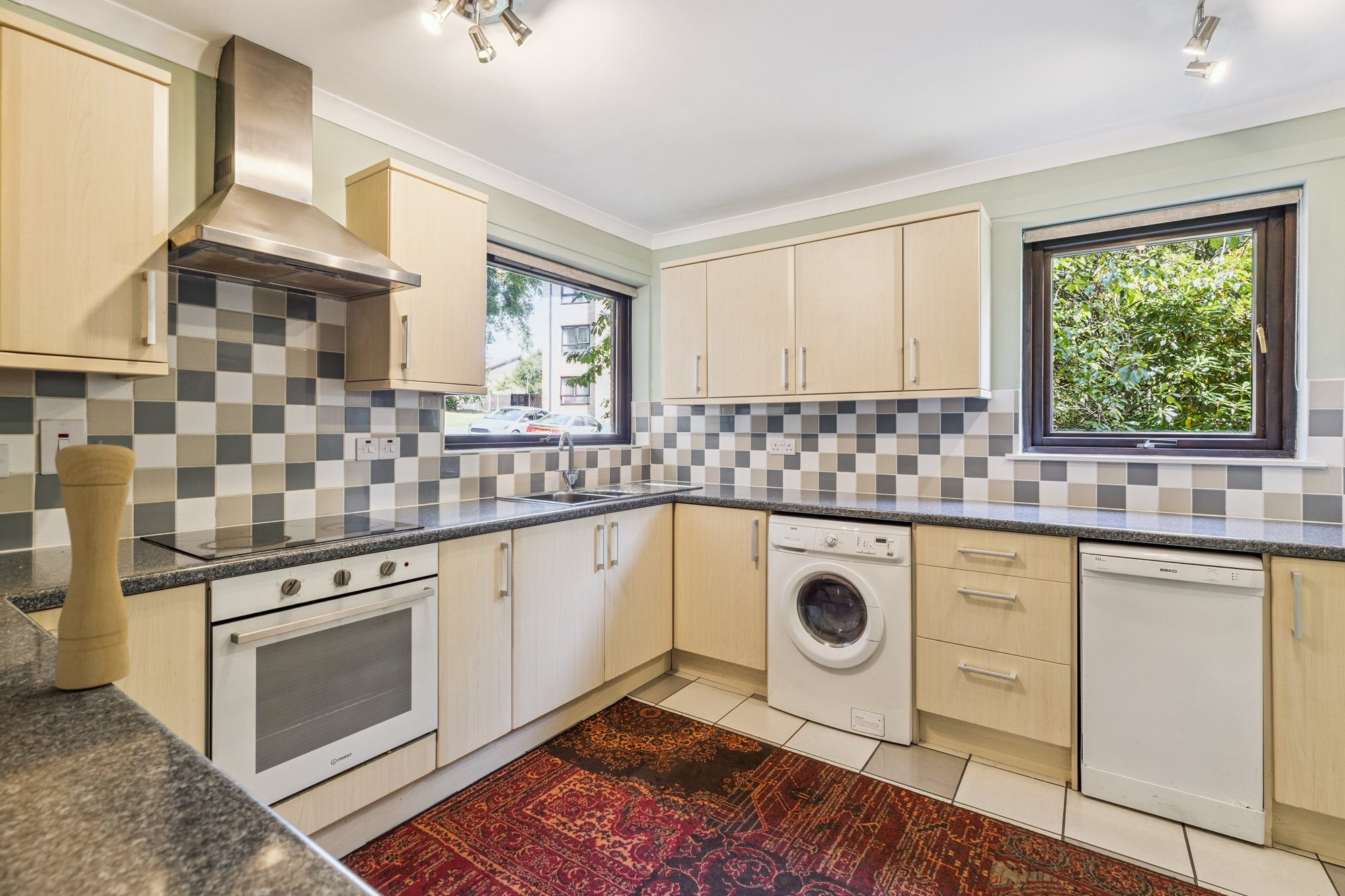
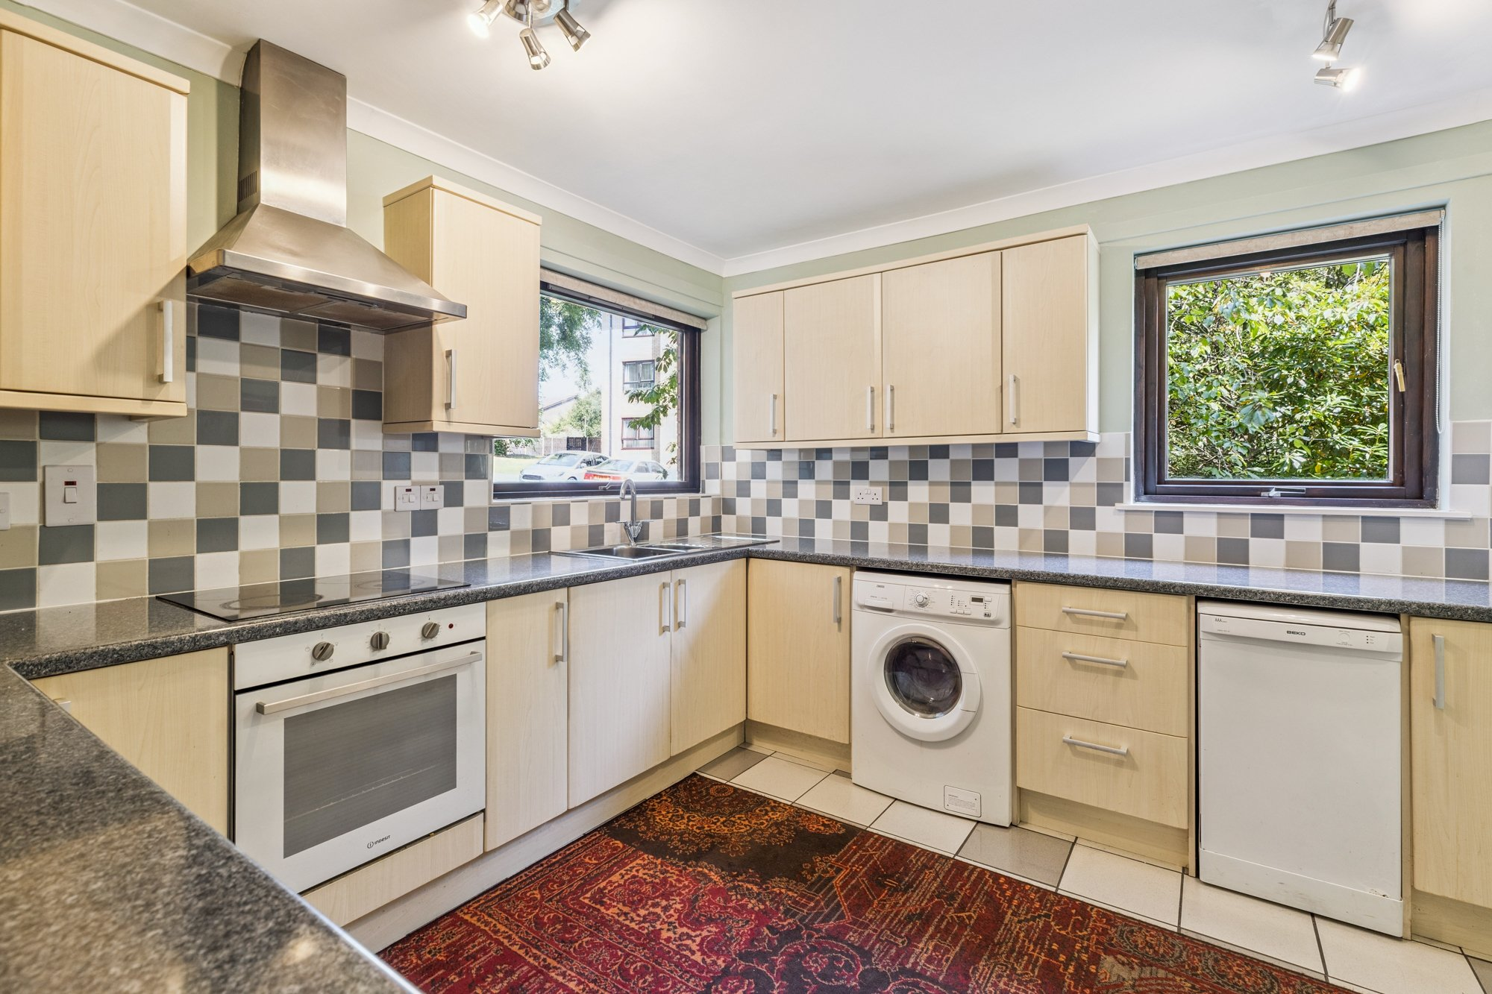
- pepper mill (96, 560)
